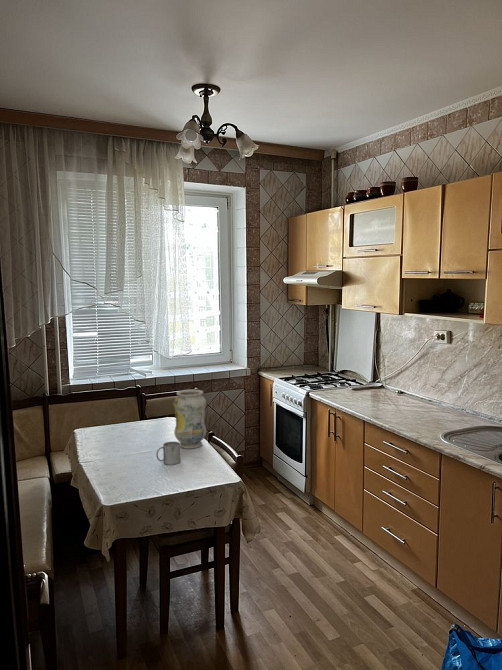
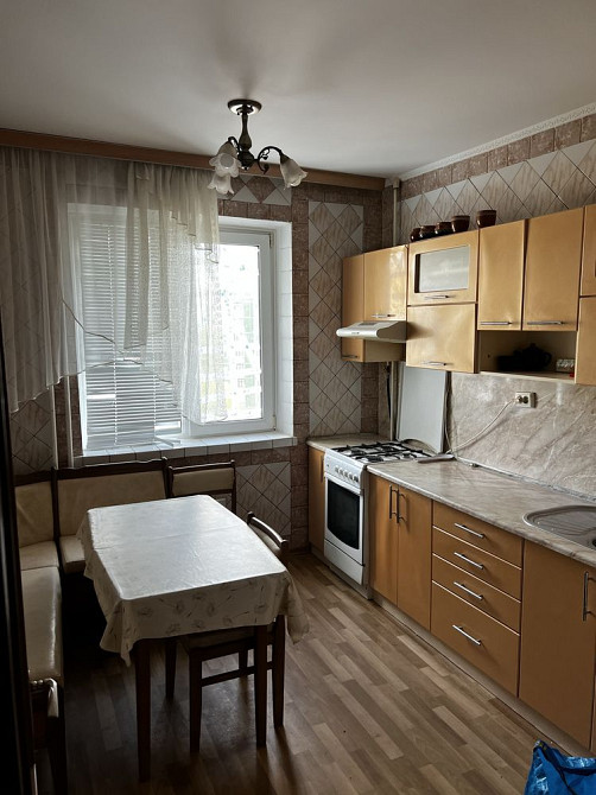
- mug (168, 453)
- vase (190, 418)
